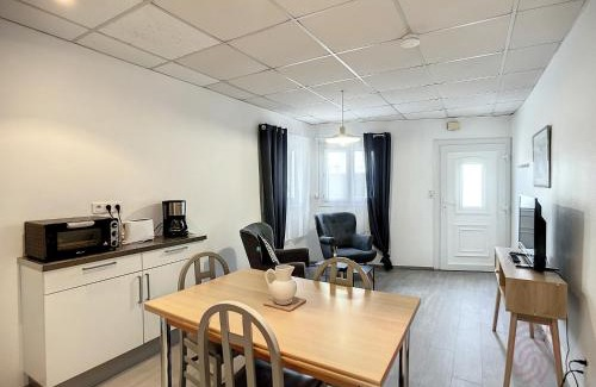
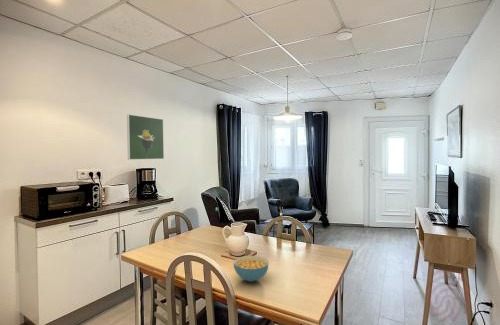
+ cereal bowl (251, 270)
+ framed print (146, 138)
